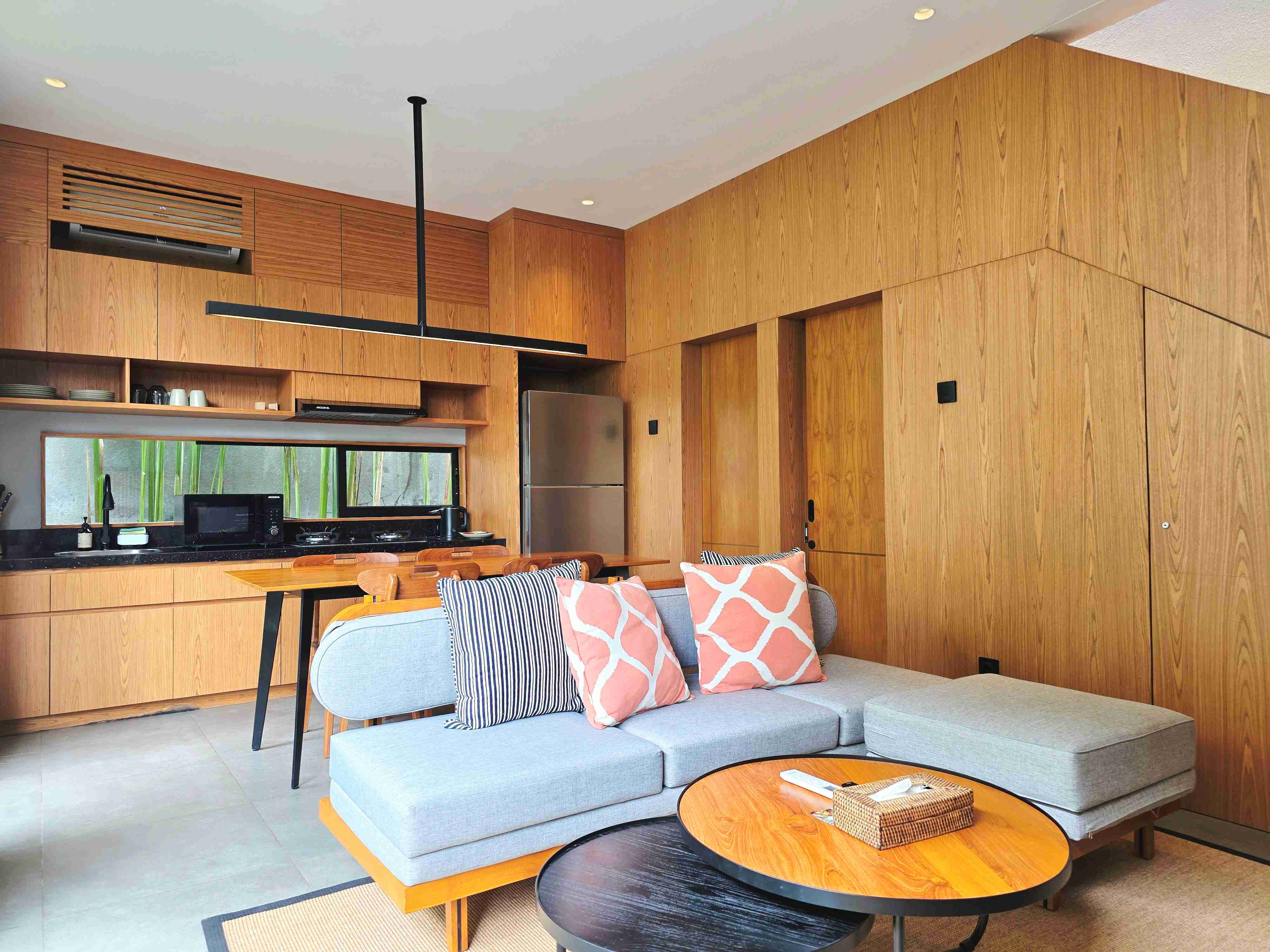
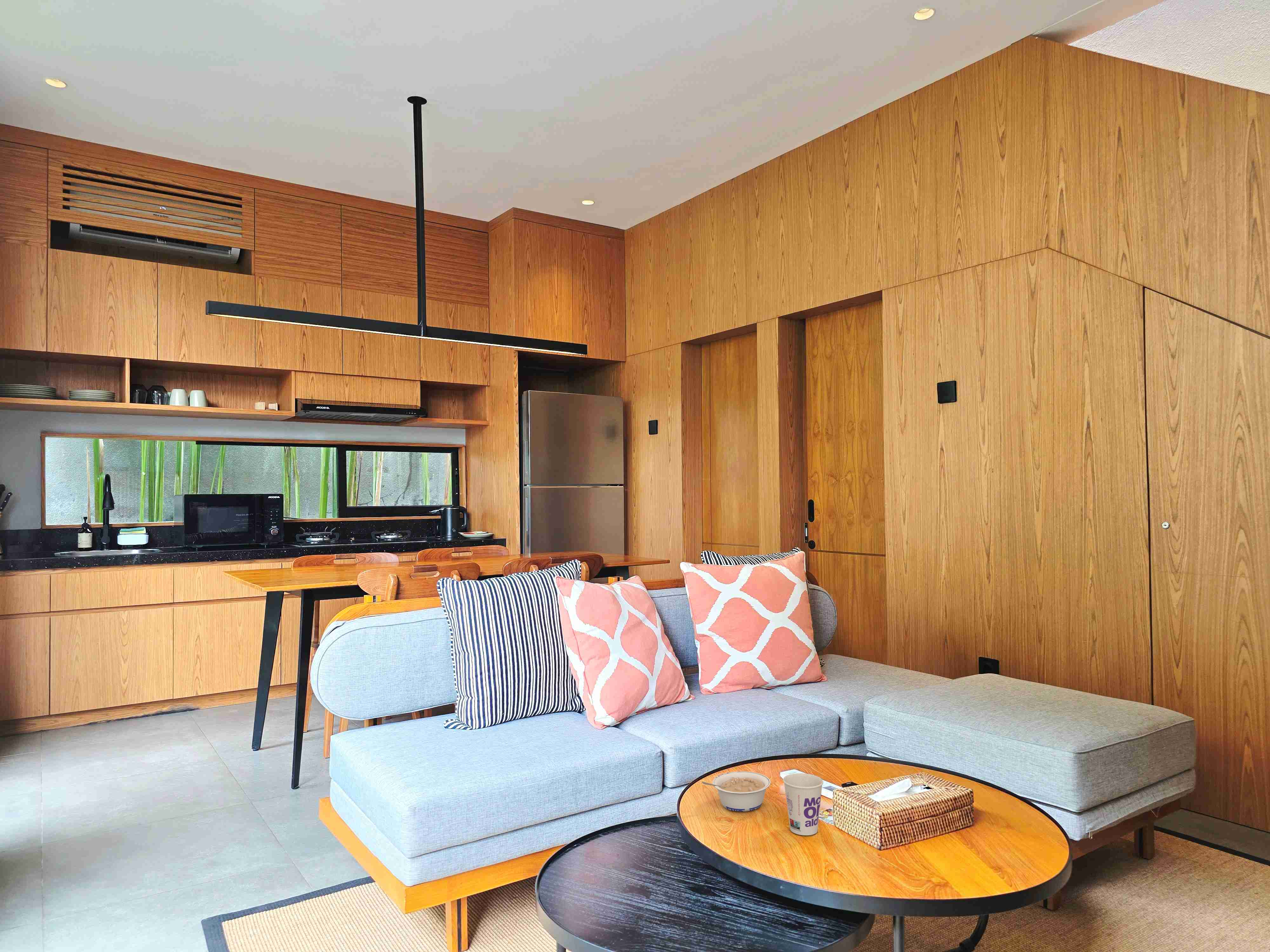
+ cup (803, 805)
+ legume (740, 791)
